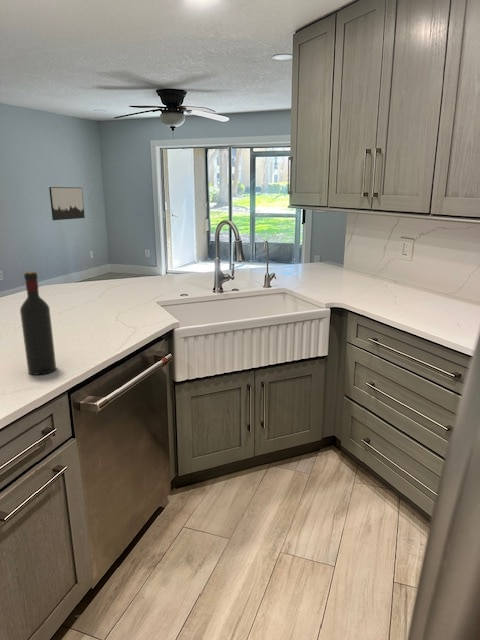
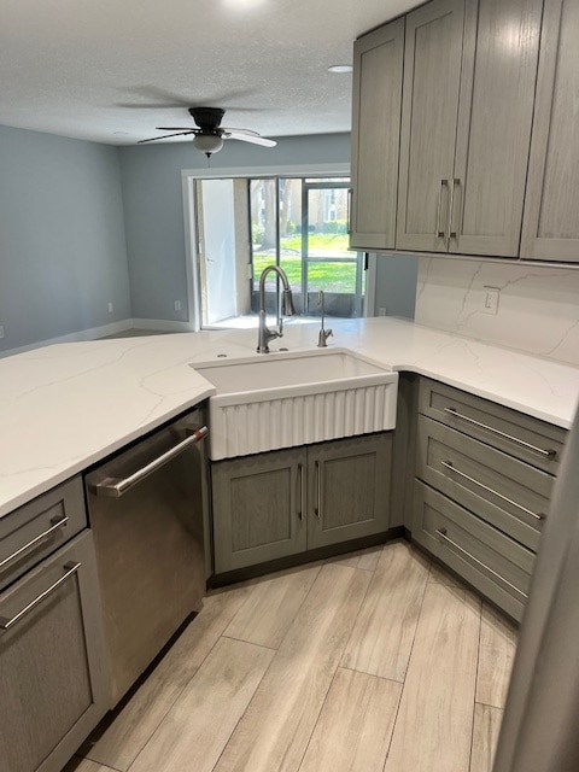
- wall art (67, 203)
- wine bottle (36, 322)
